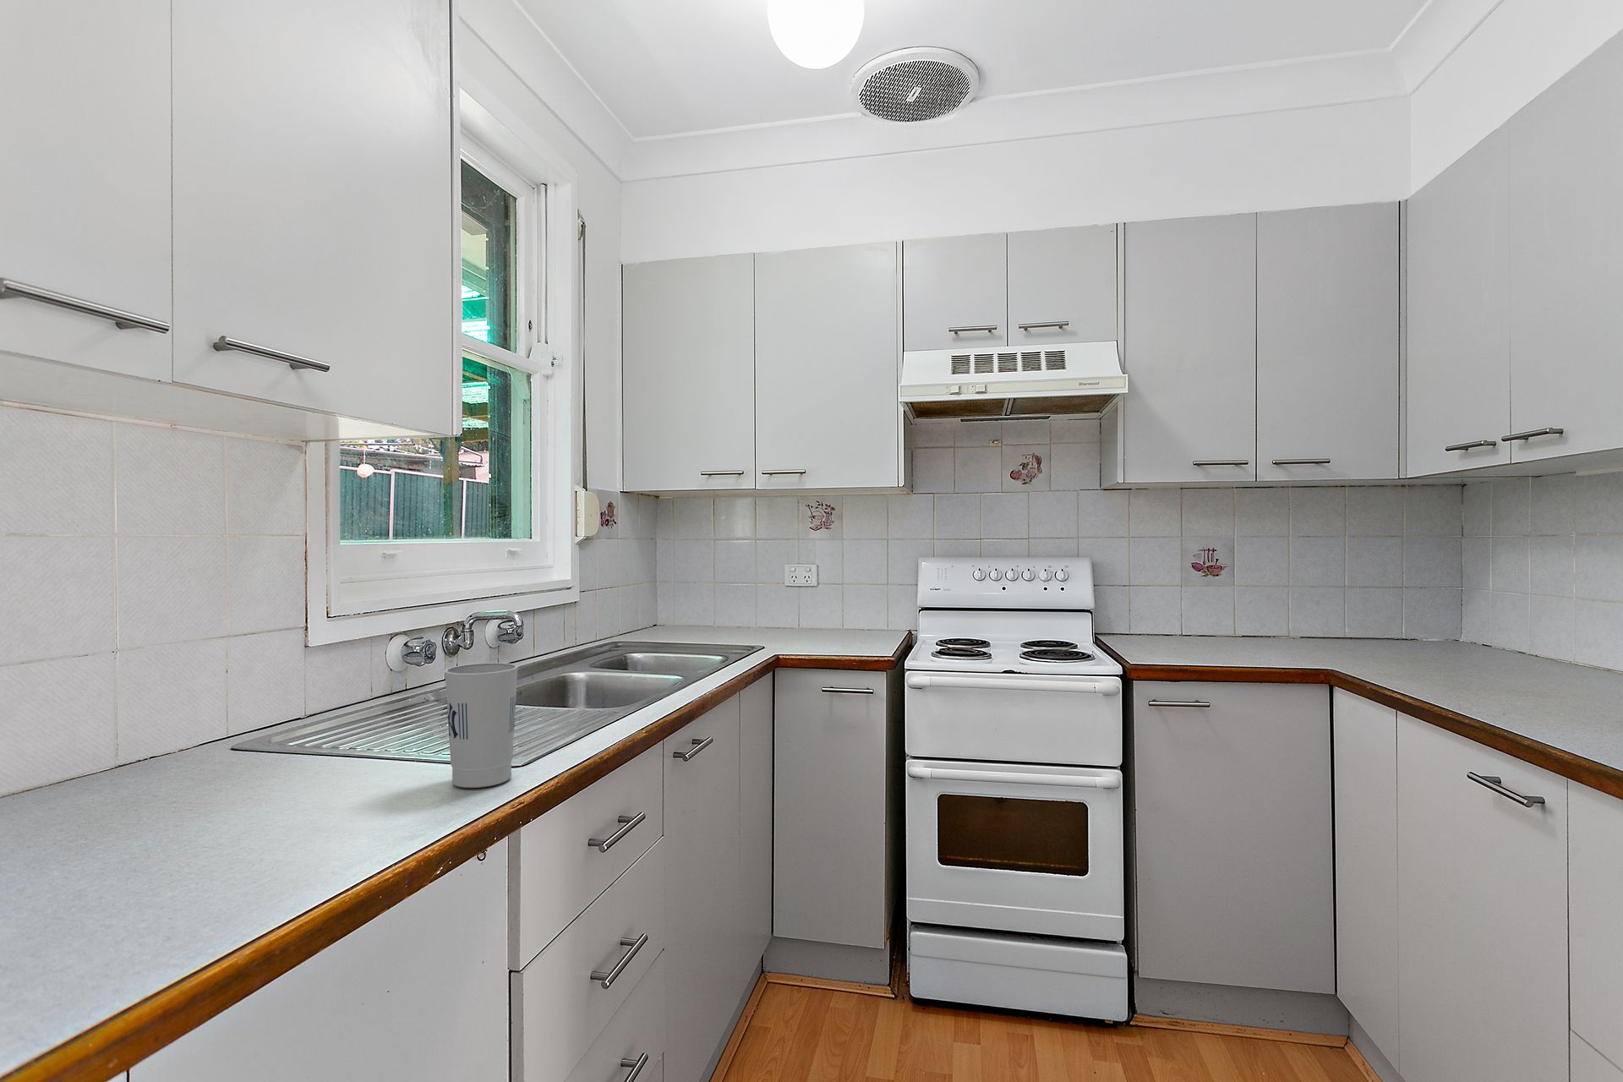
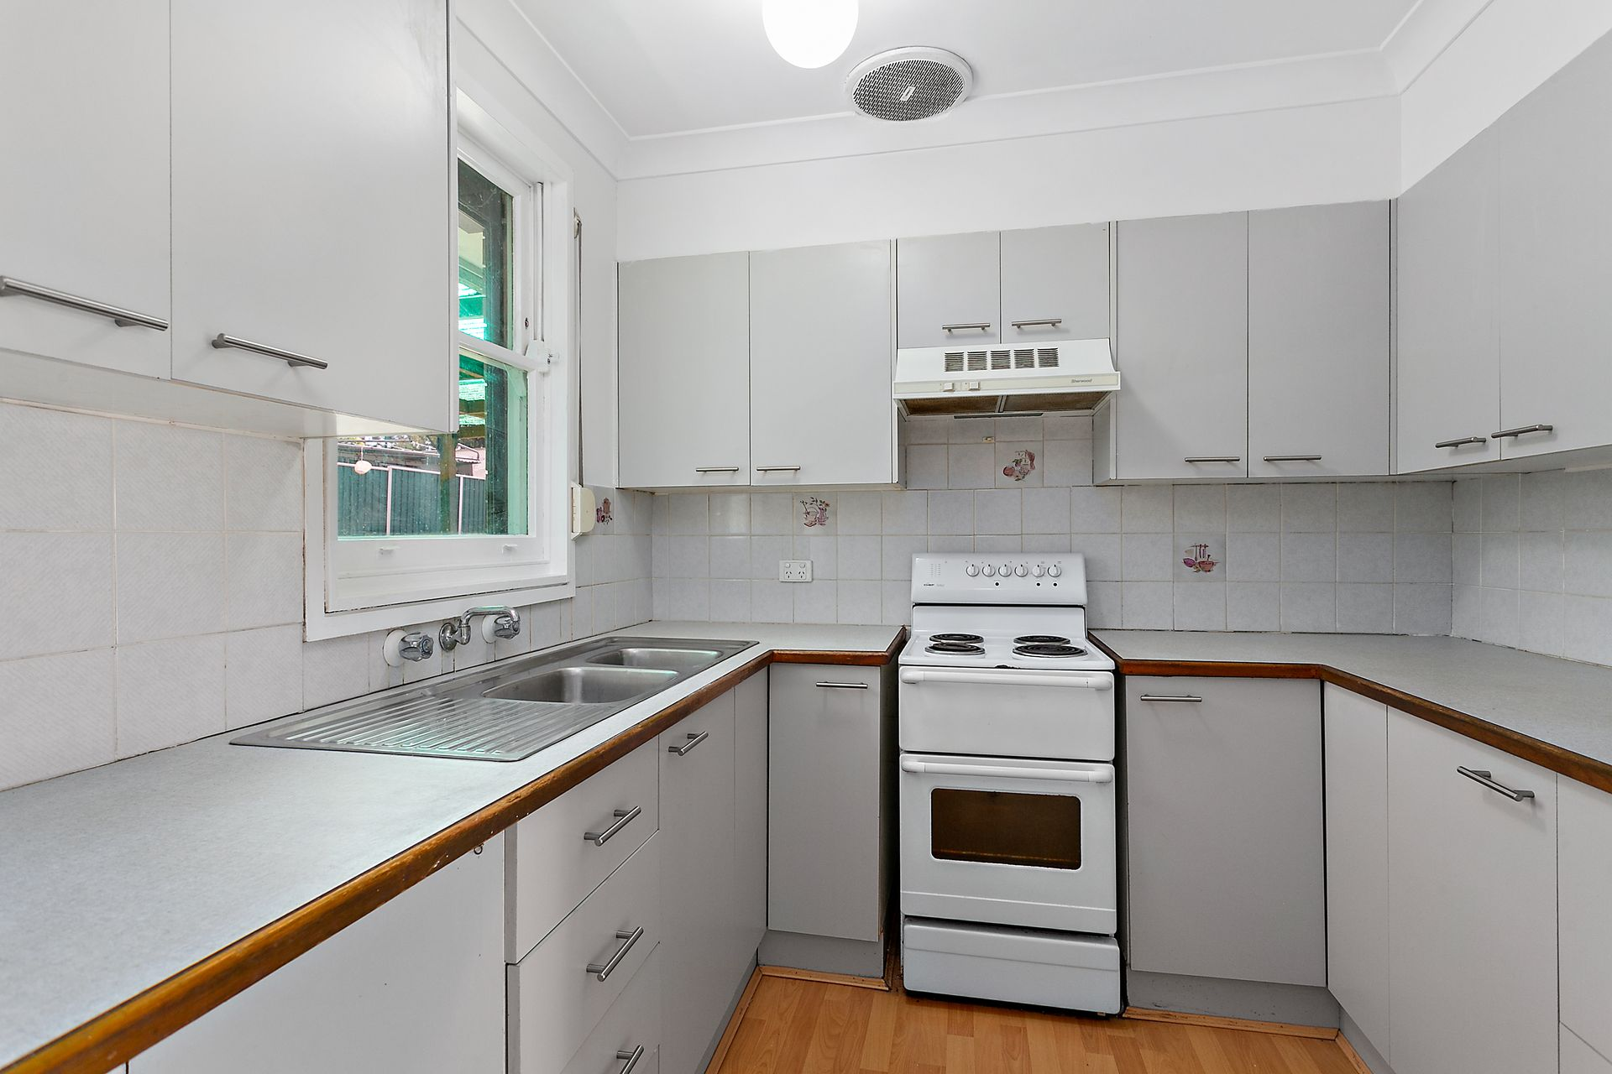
- cup (482, 723)
